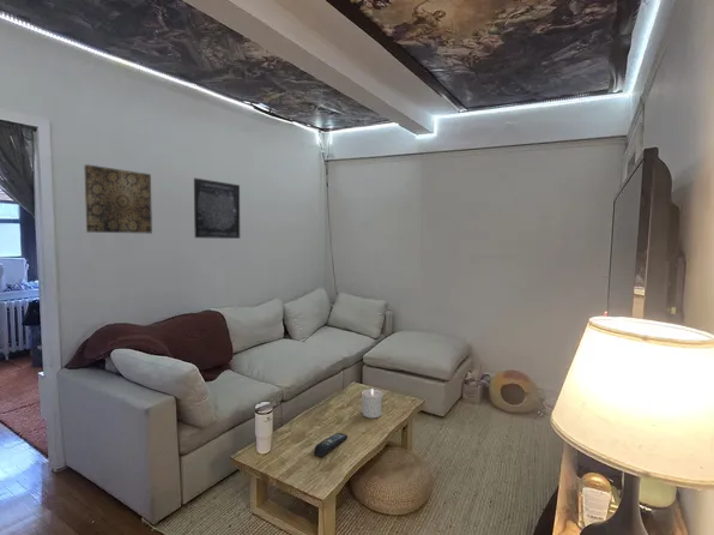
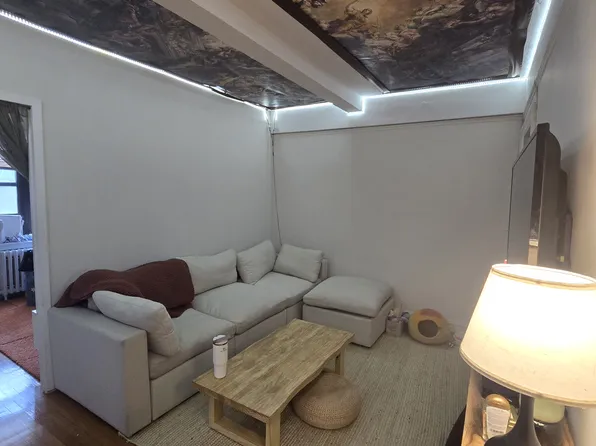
- candle (371, 401)
- wall art (218, 210)
- remote control (331, 443)
- wall art (120, 202)
